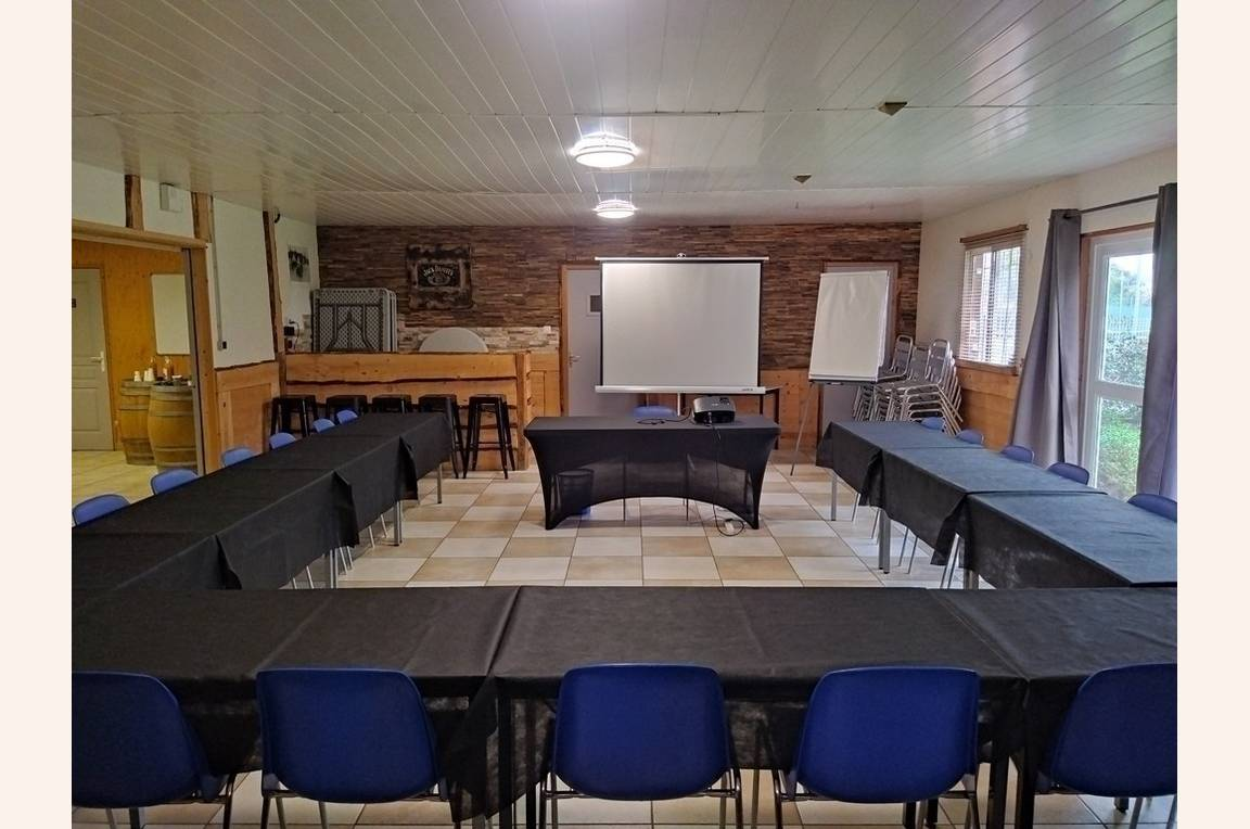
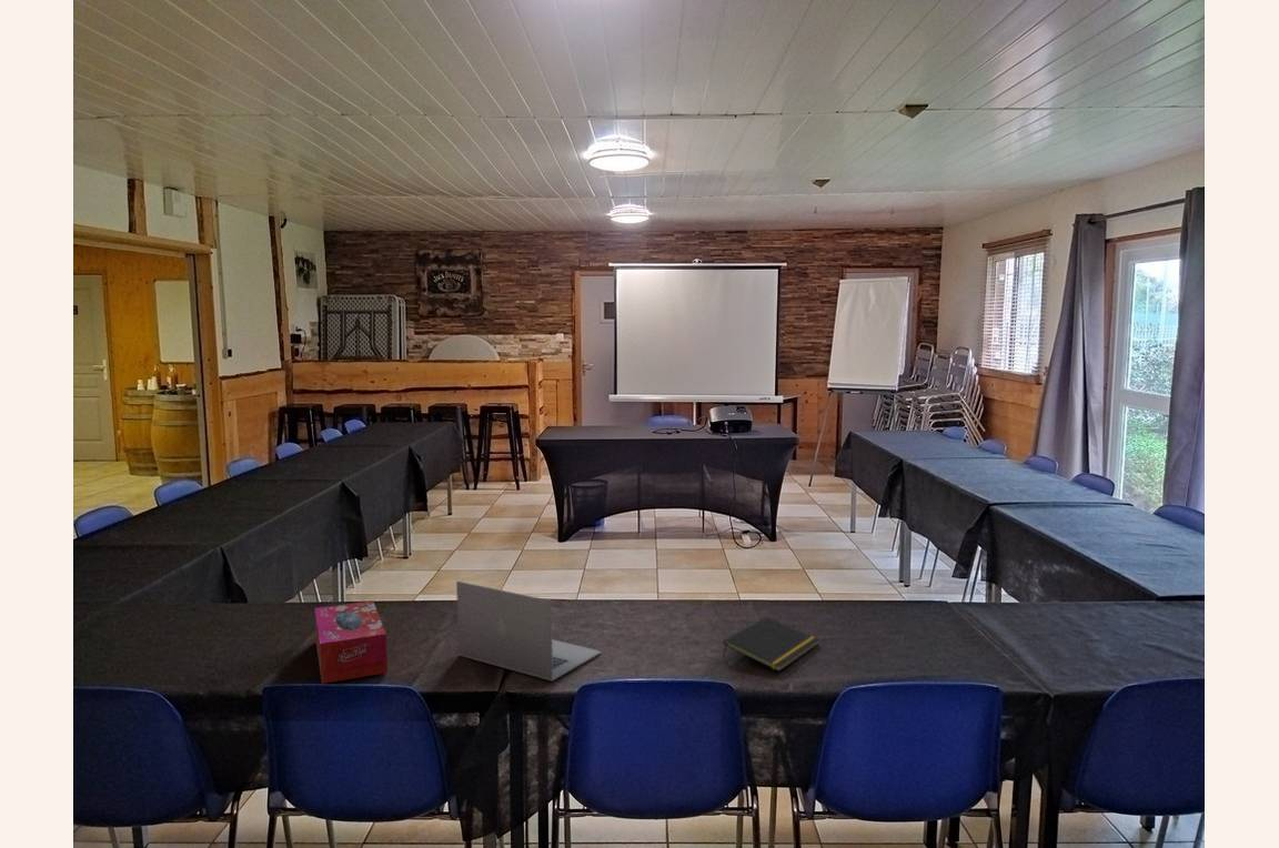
+ laptop (528, 617)
+ tissue box (349, 638)
+ notepad (772, 642)
